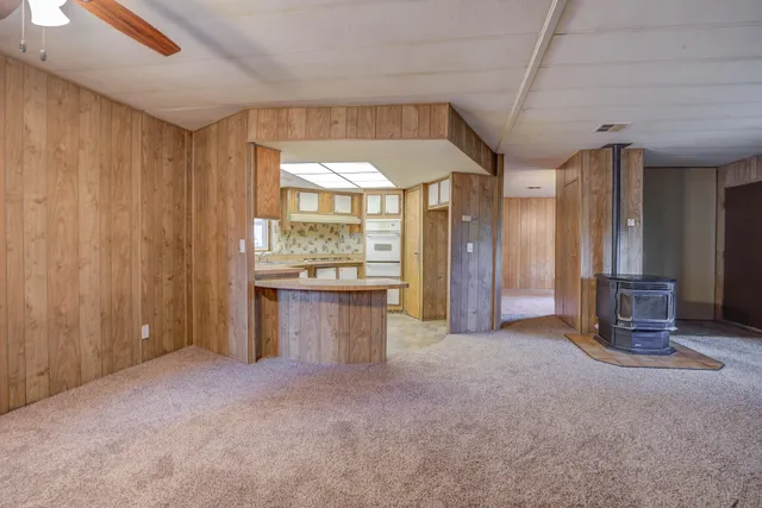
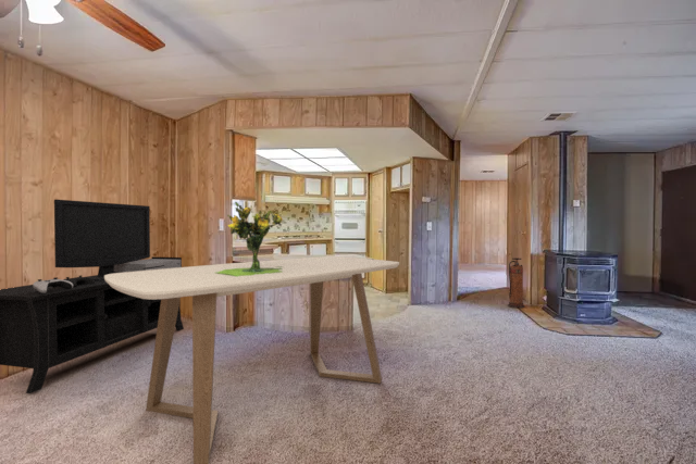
+ bouquet (257, 236)
+ fire extinguisher (515, 281)
+ dining table (310, 330)
+ media console (103, 277)
